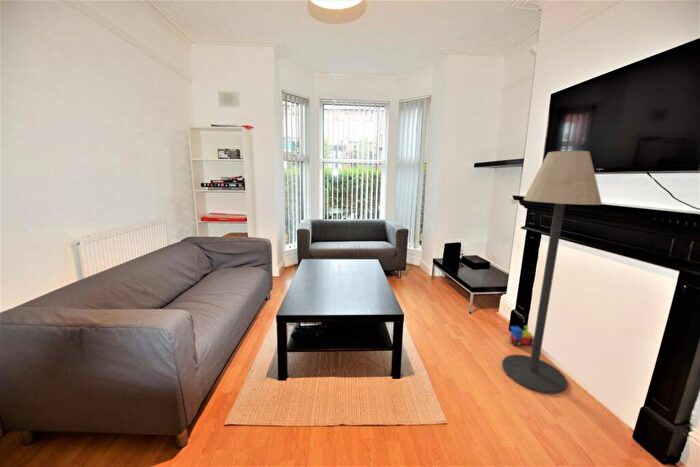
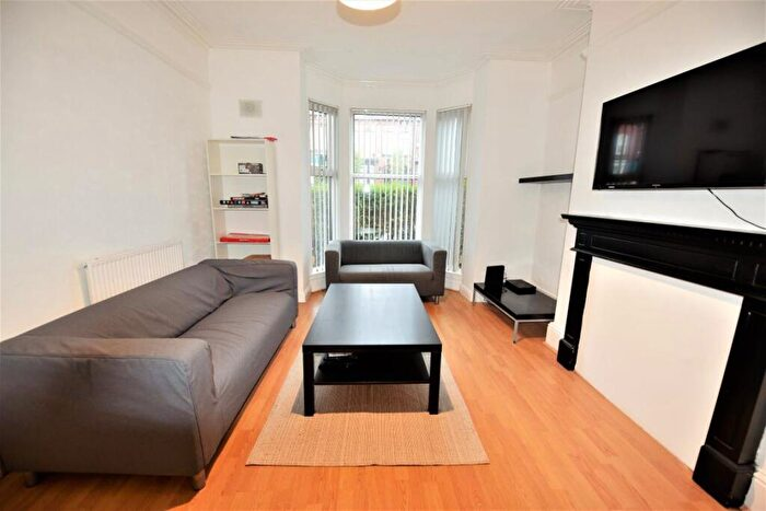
- floor lamp (549, 271)
- toy train (522, 335)
